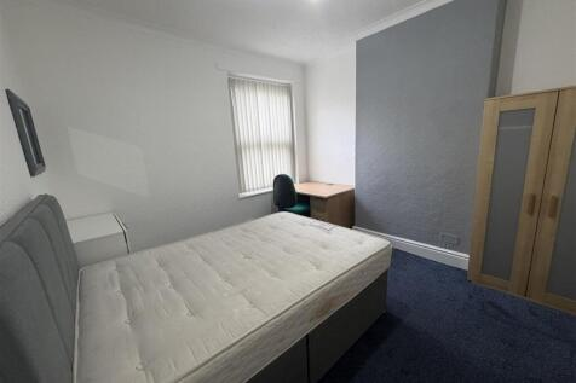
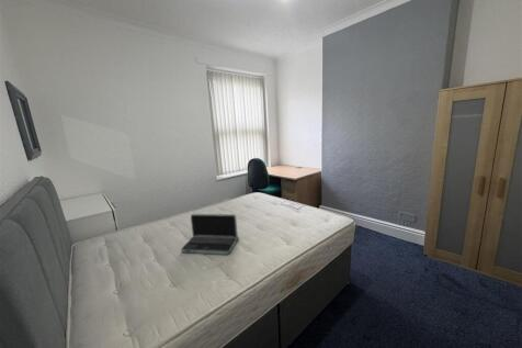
+ laptop (208, 231)
